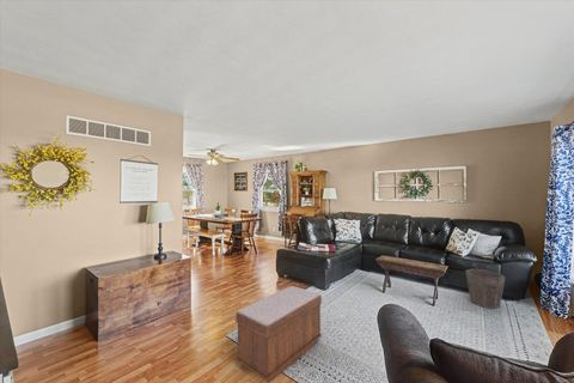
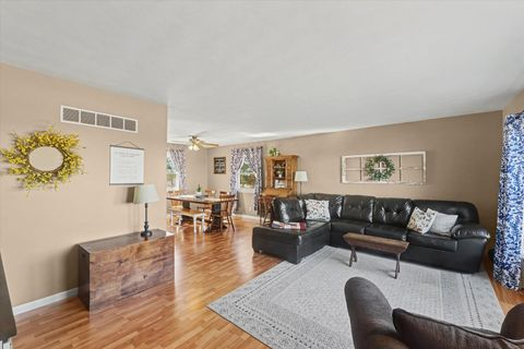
- waste bin (484, 288)
- bench (281, 326)
